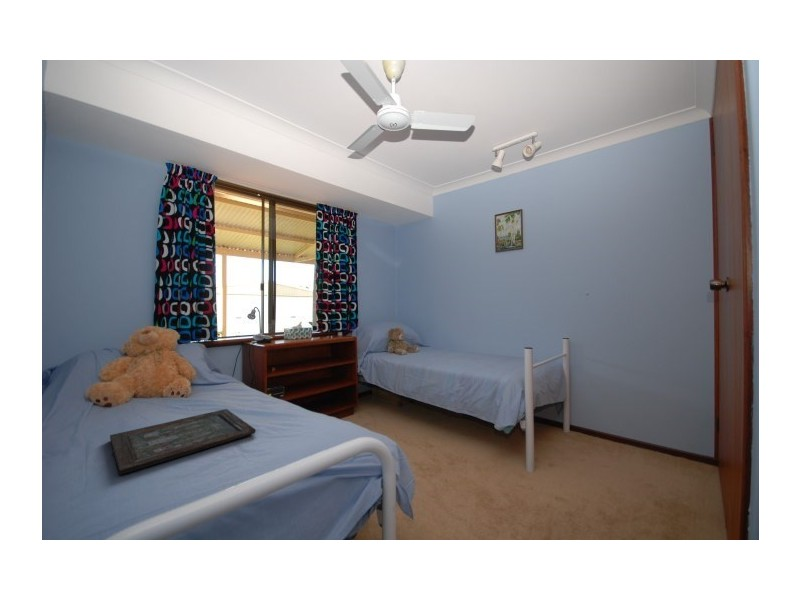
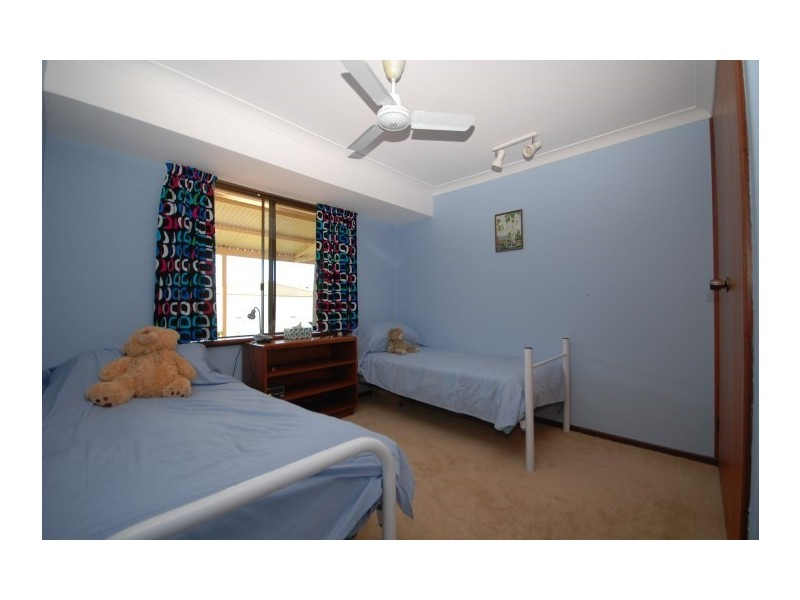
- tray (184, 434)
